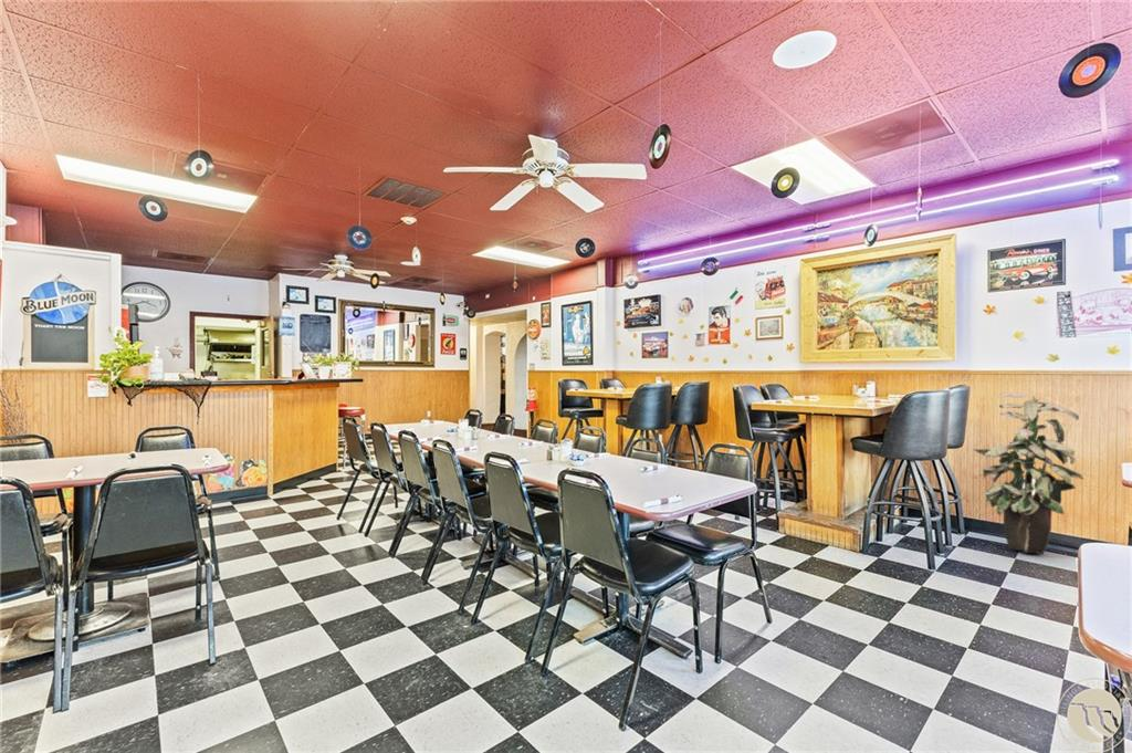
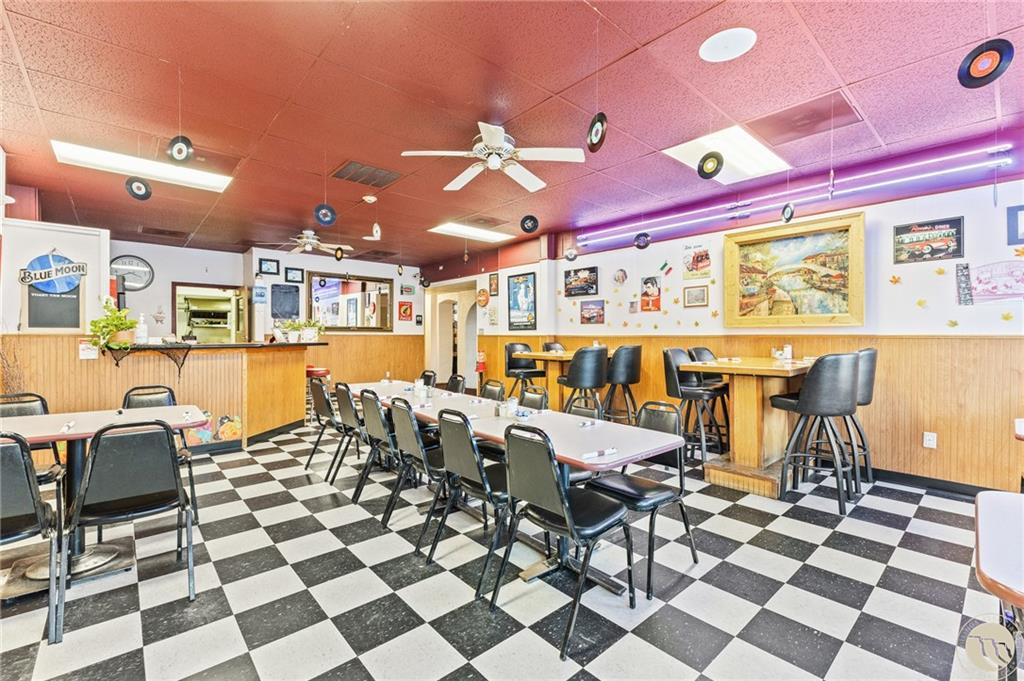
- indoor plant (1024, 471)
